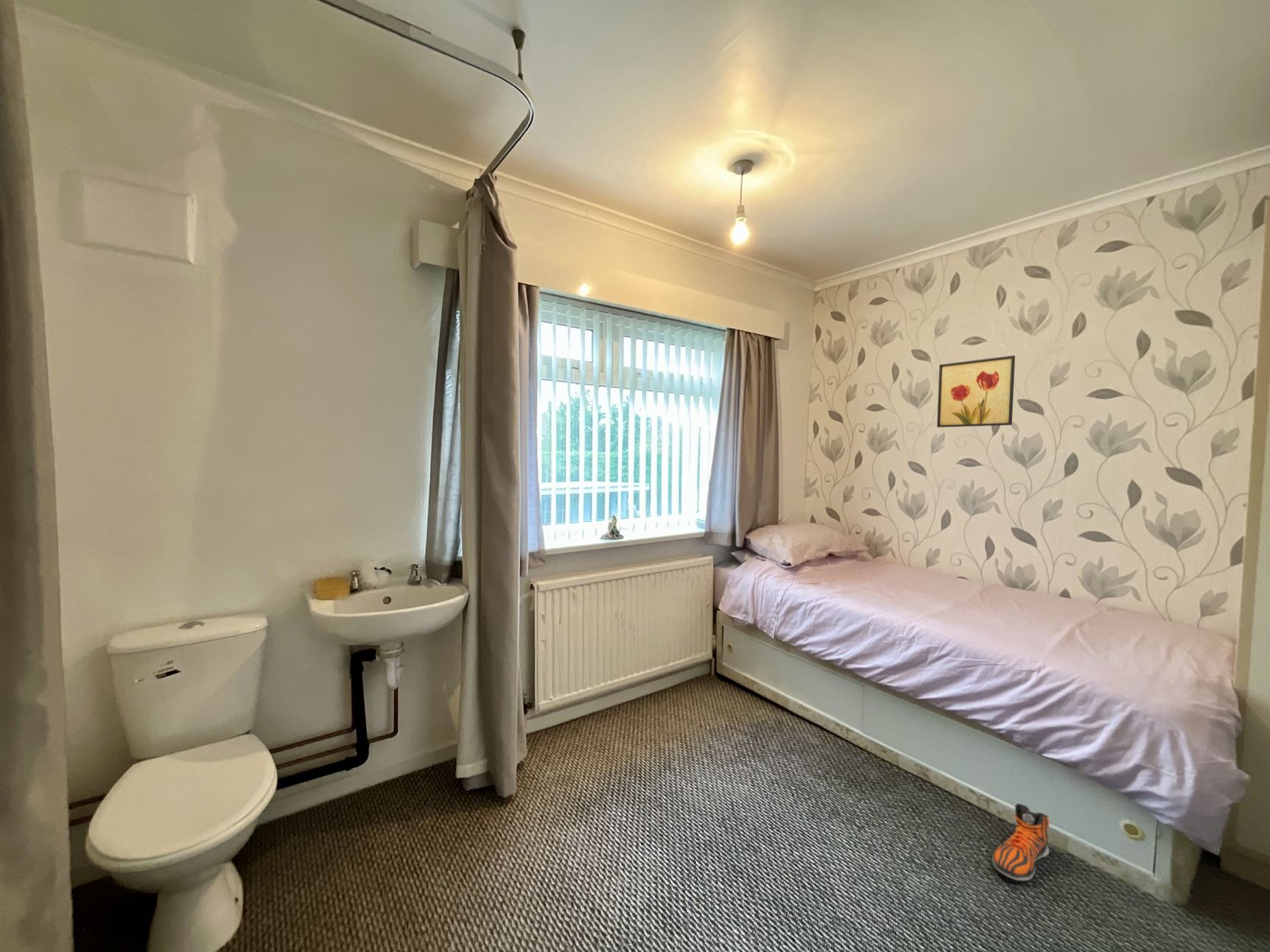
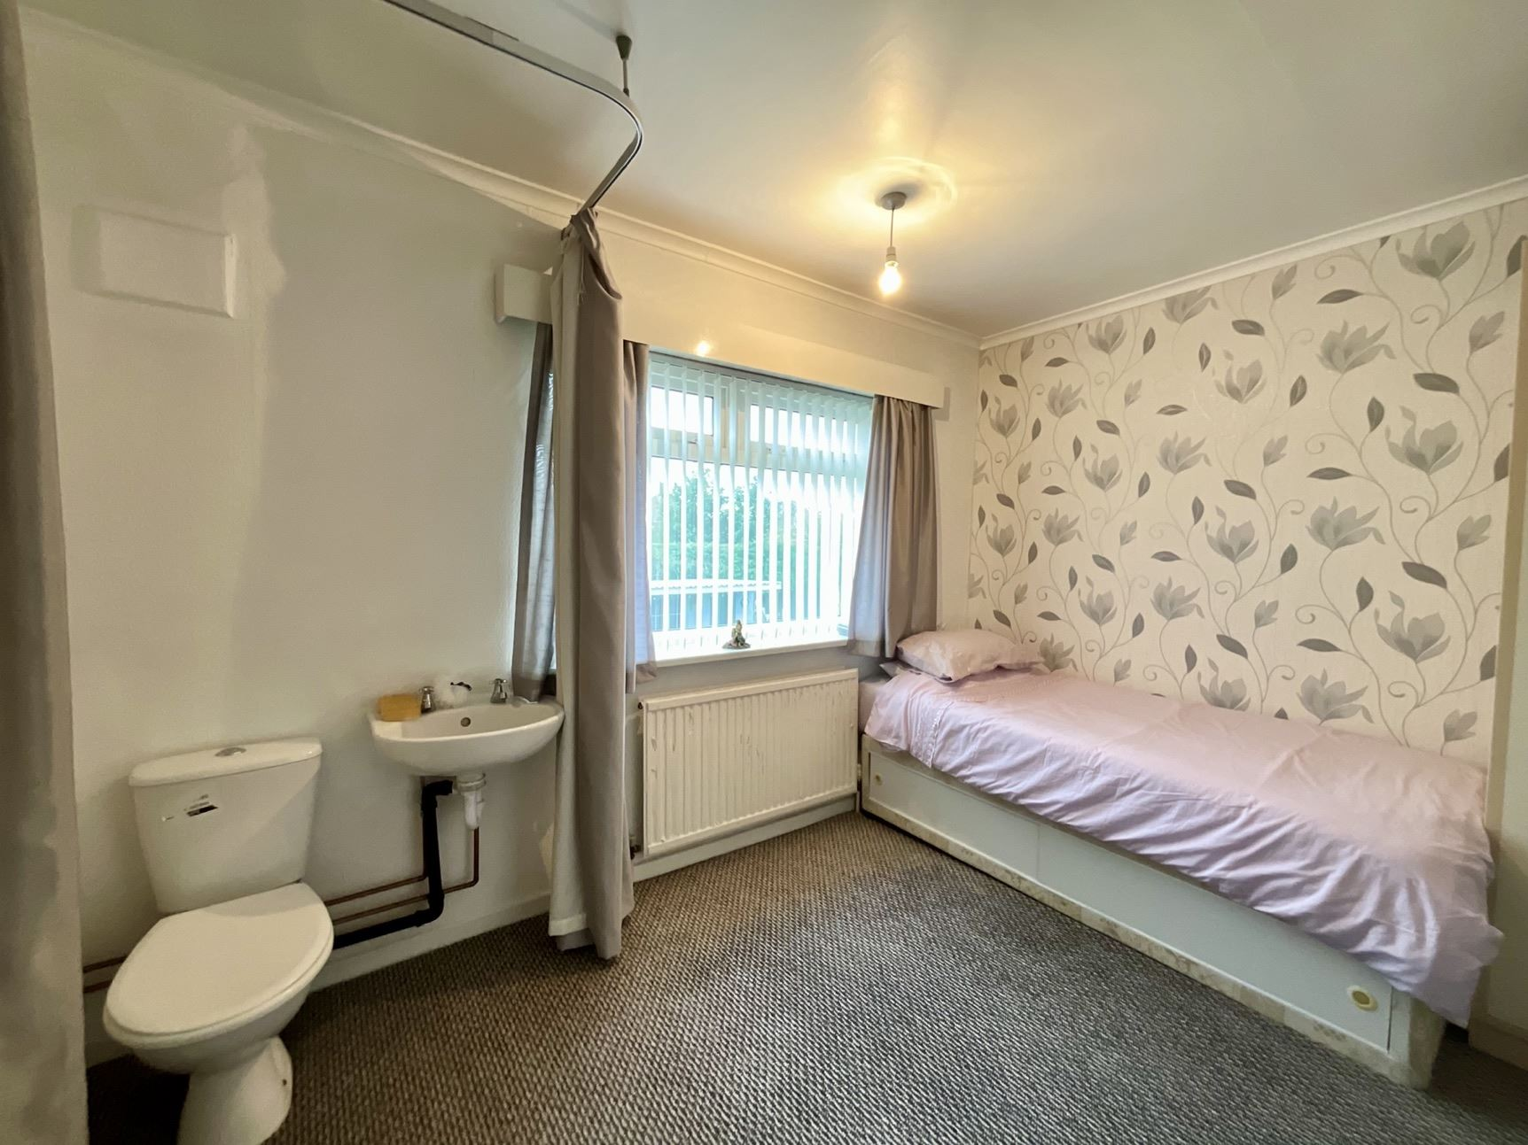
- wall art (975, 393)
- sneaker (1020, 836)
